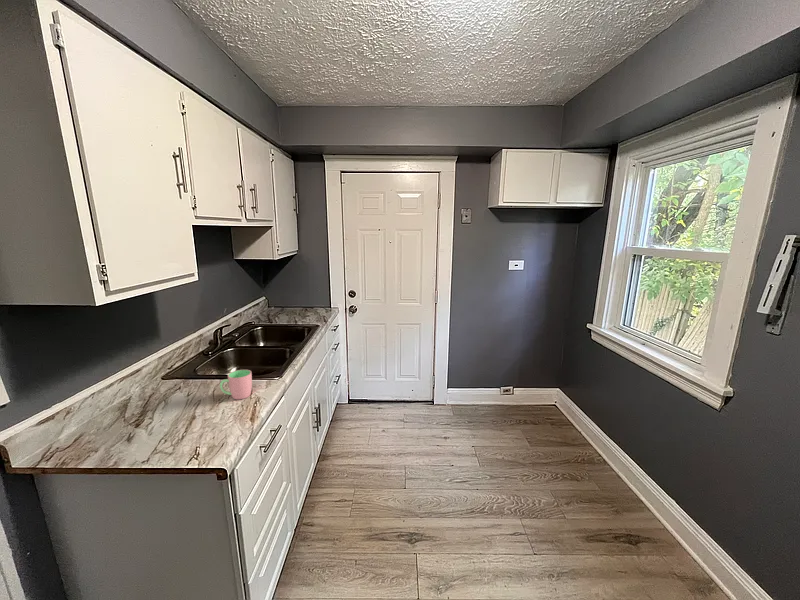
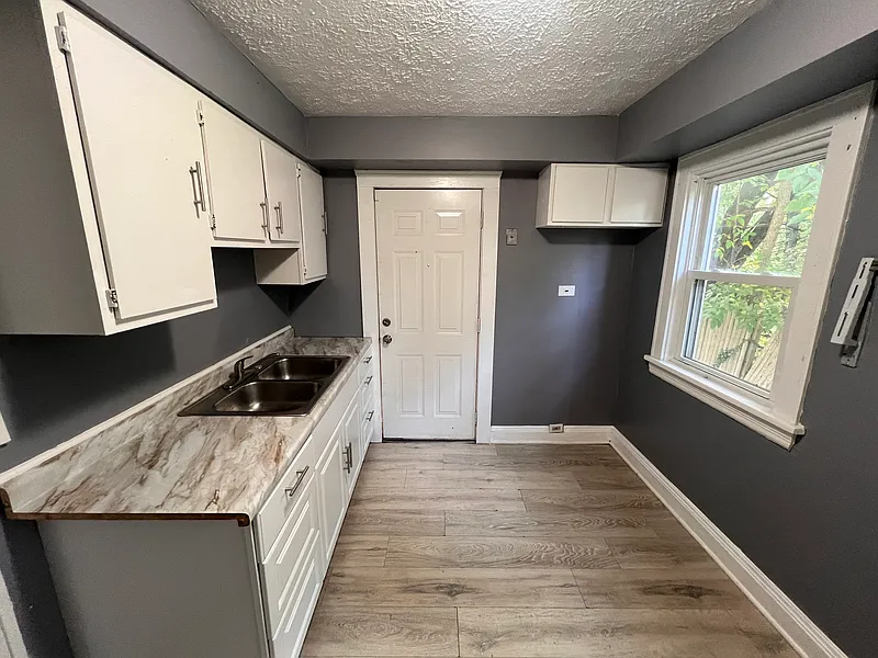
- cup (236, 385)
